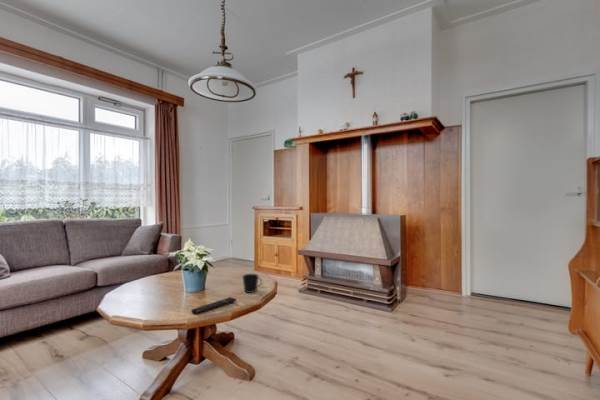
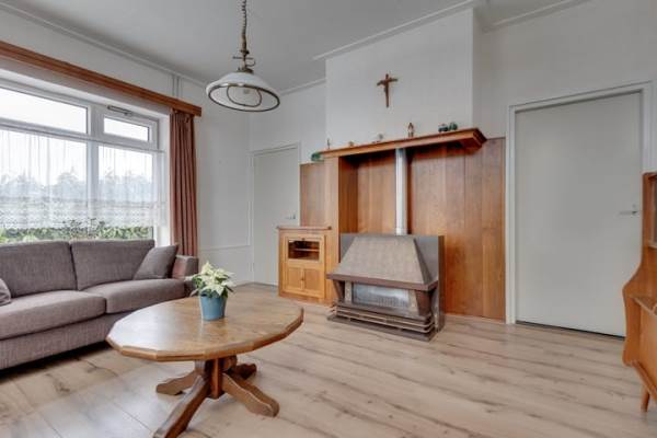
- cup (252, 283)
- remote control (214, 305)
